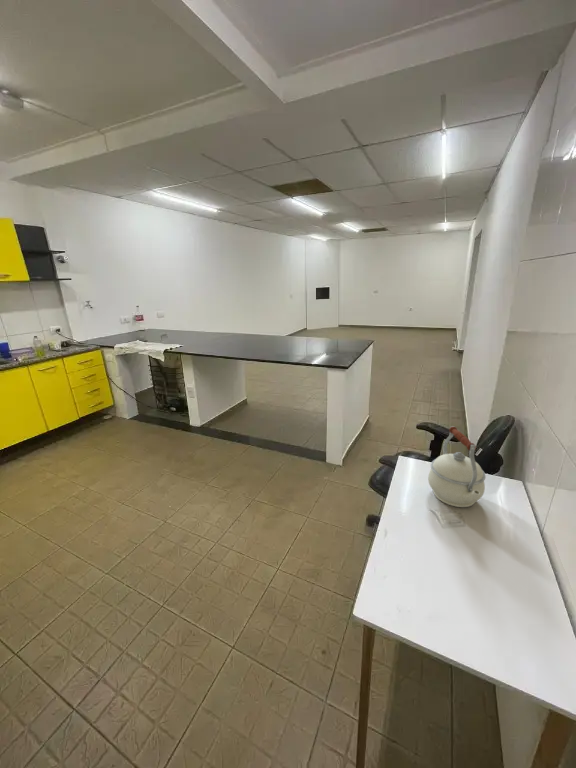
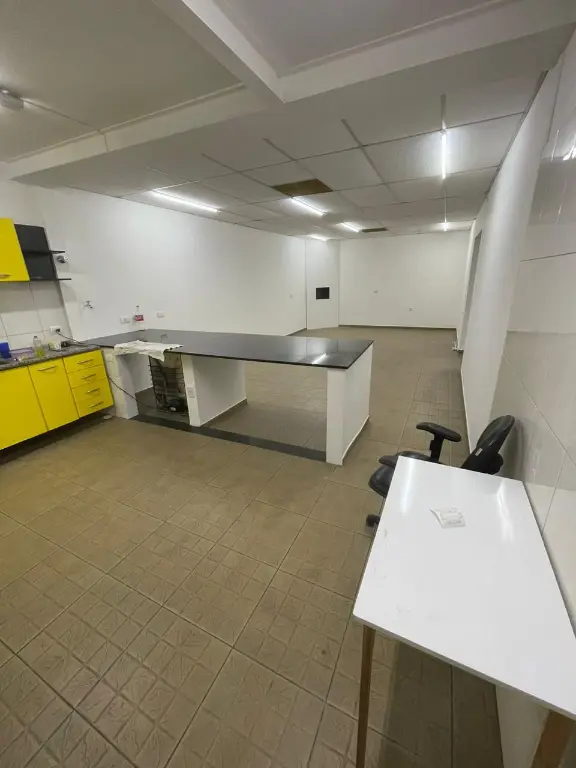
- kettle (459, 468)
